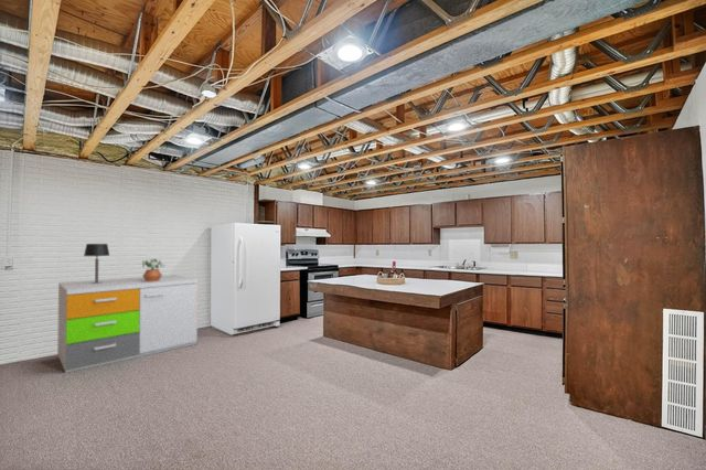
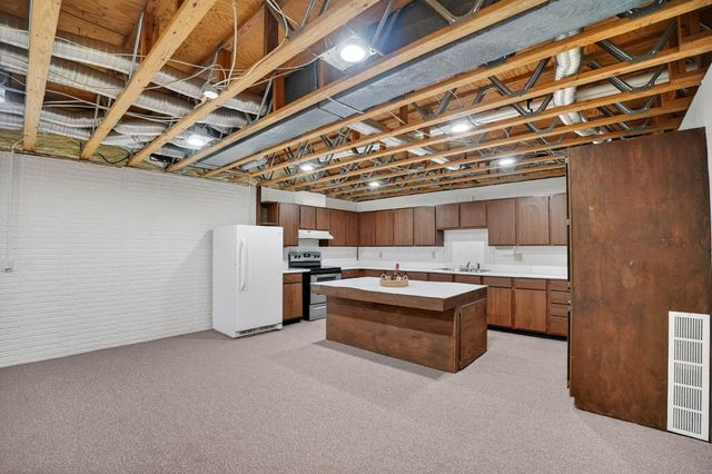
- potted plant (154, 269)
- storage cabinet (130, 314)
- table lamp (96, 263)
